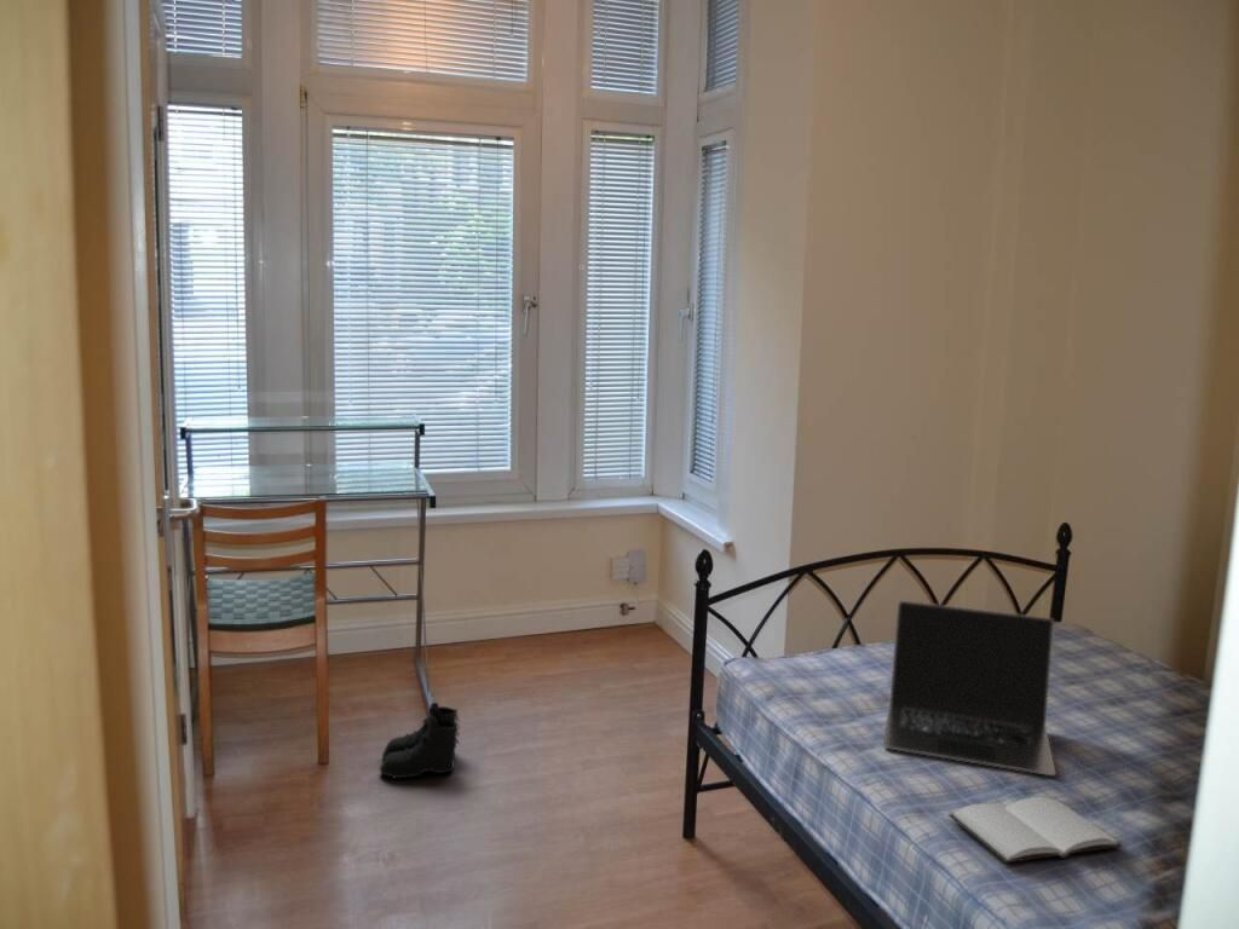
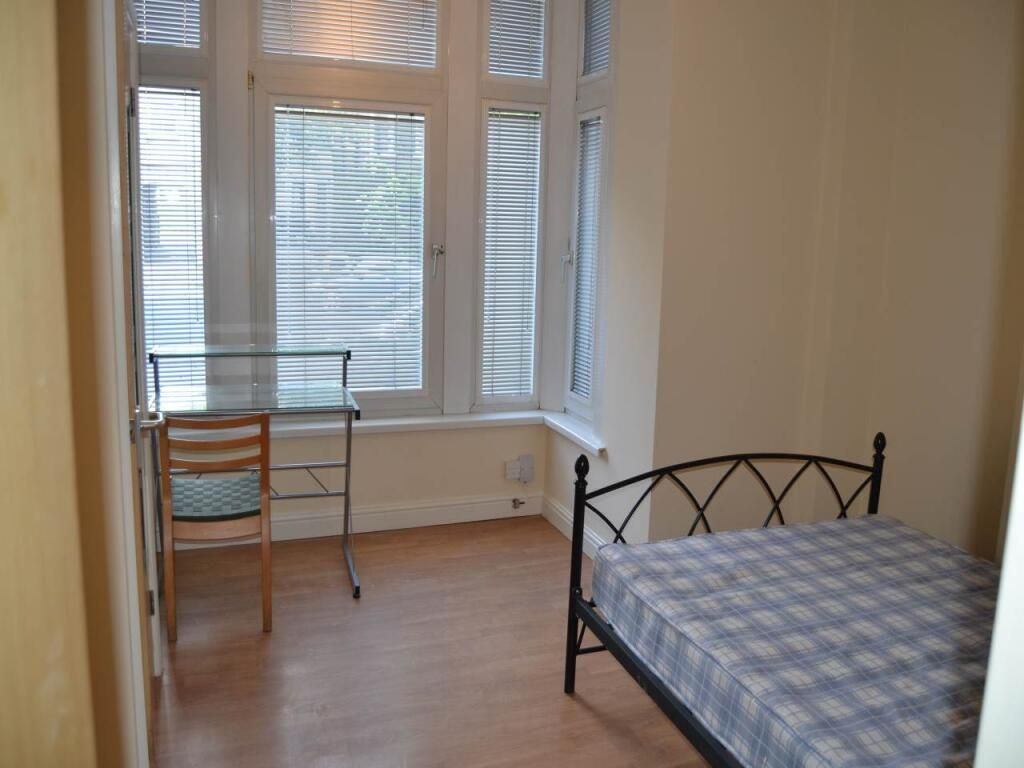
- boots (420, 737)
- laptop (970, 681)
- book (1032, 827)
